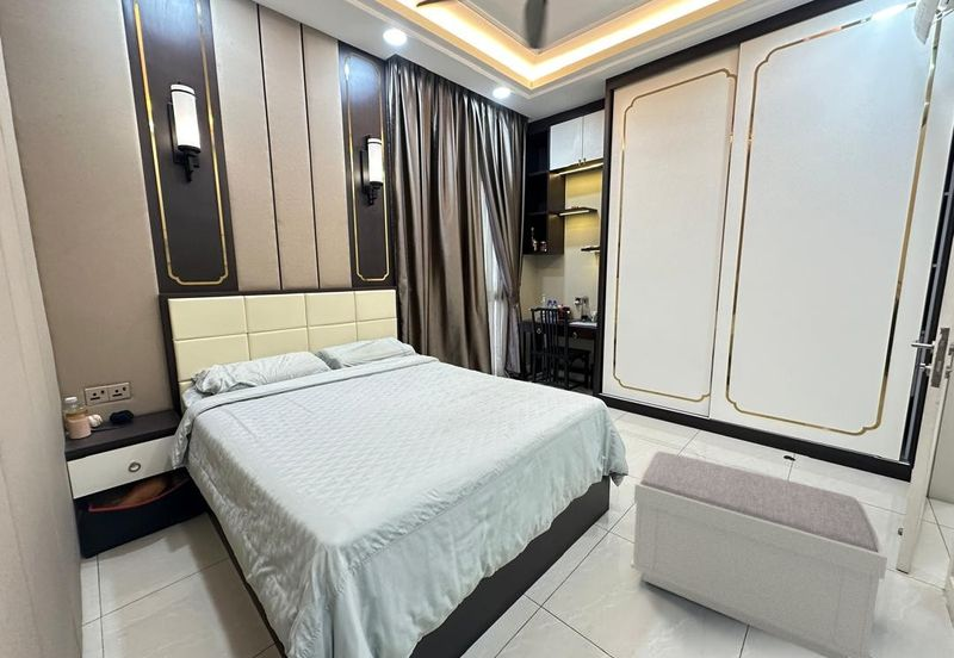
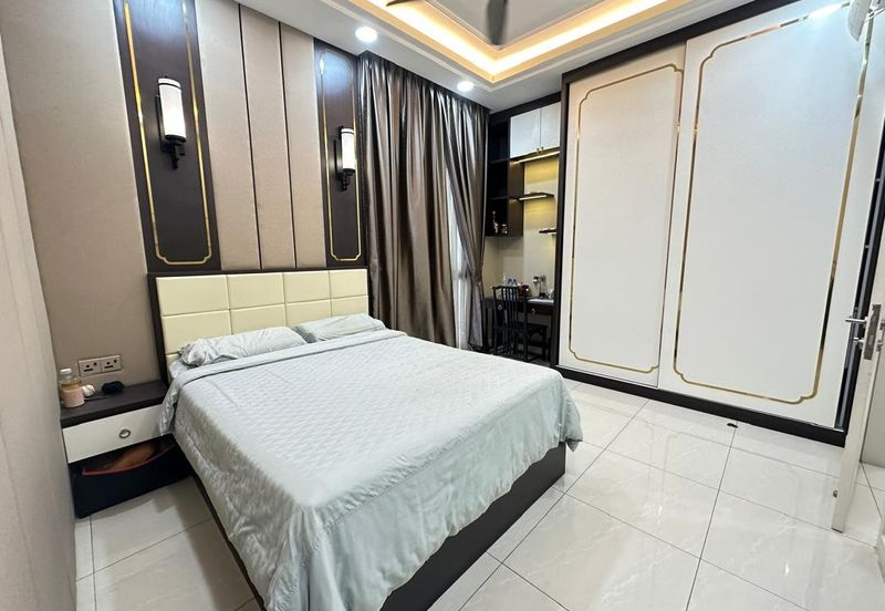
- bench (738, 539)
